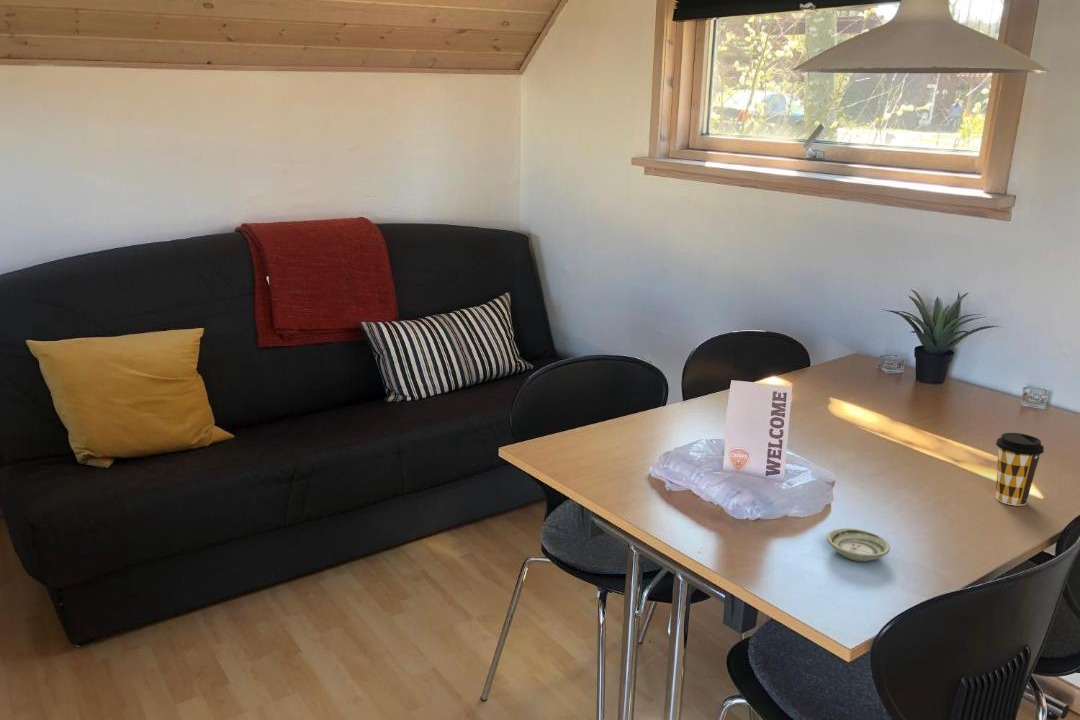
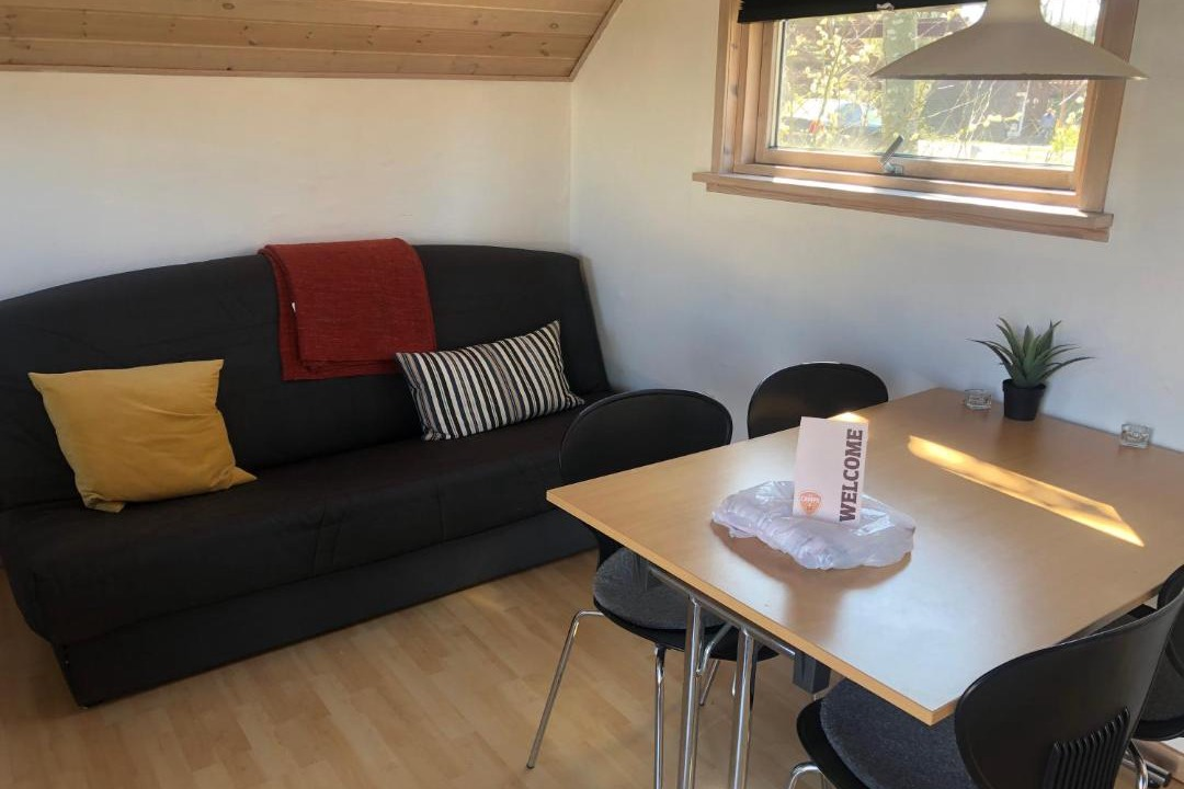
- saucer (857, 547)
- coffee cup (1015, 469)
